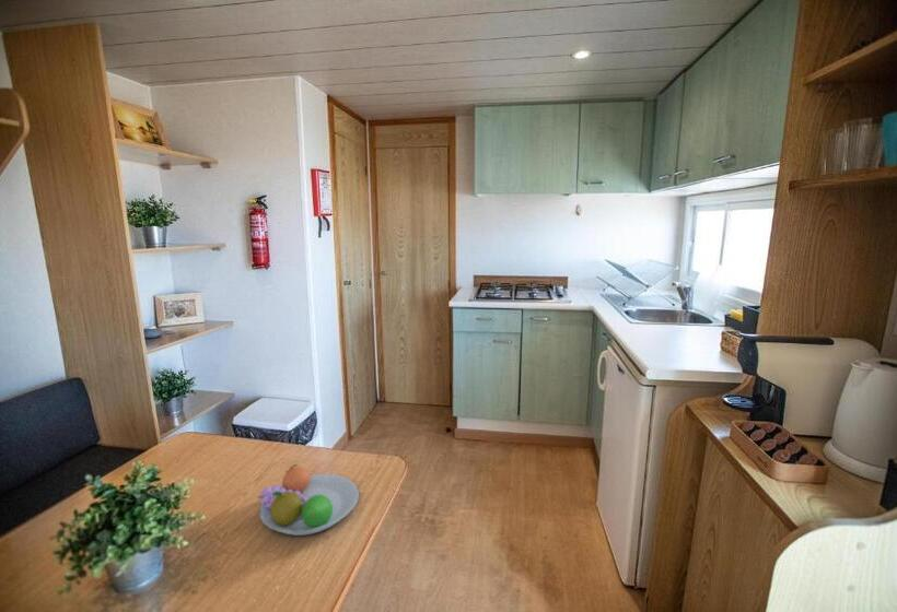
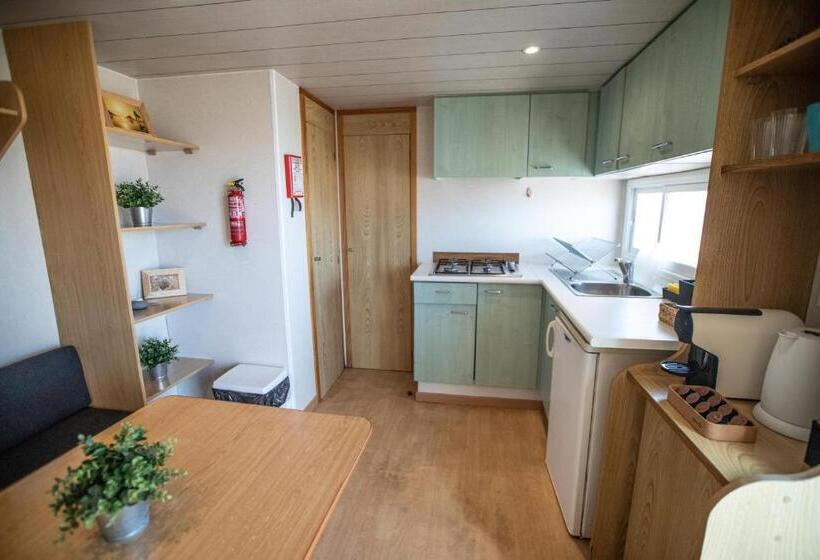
- fruit bowl (308, 494)
